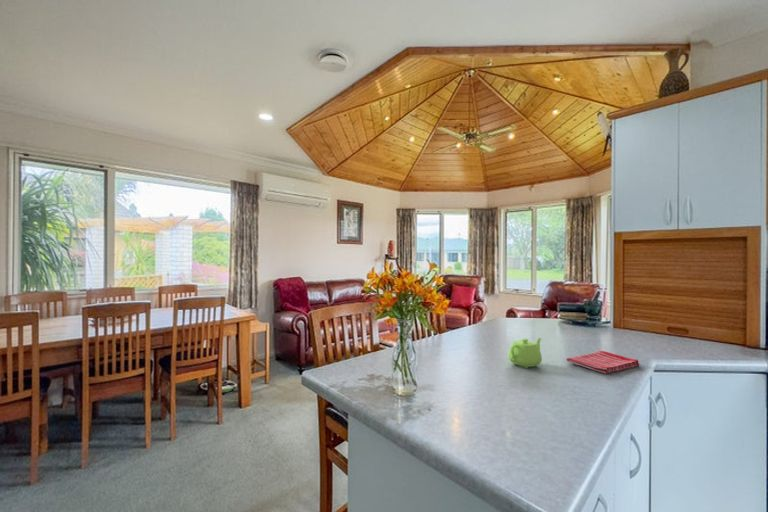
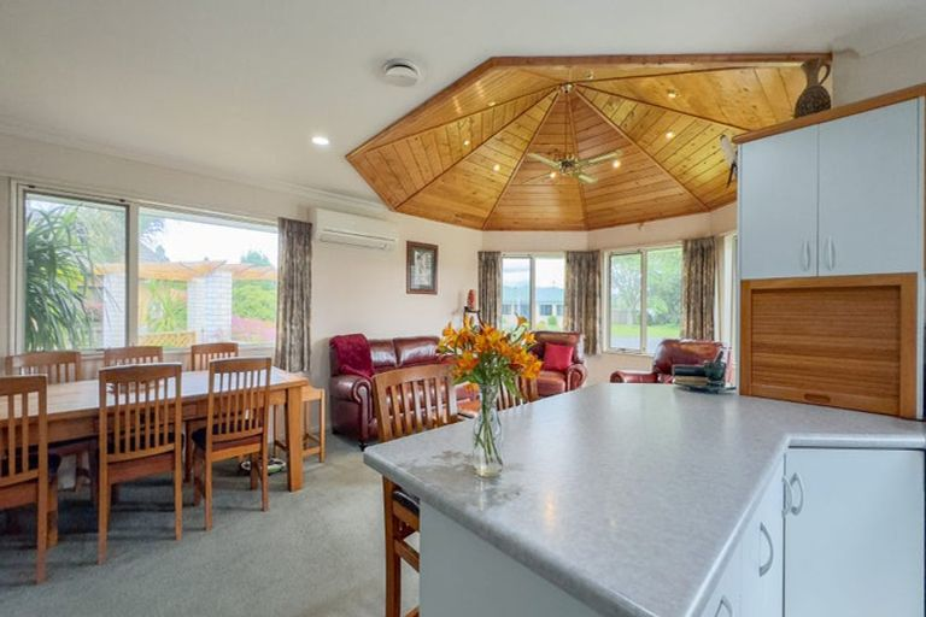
- dish towel (602, 360)
- teapot (526, 351)
